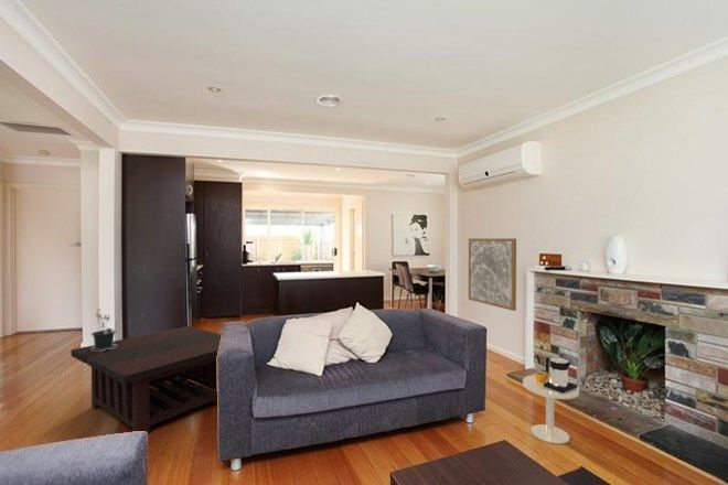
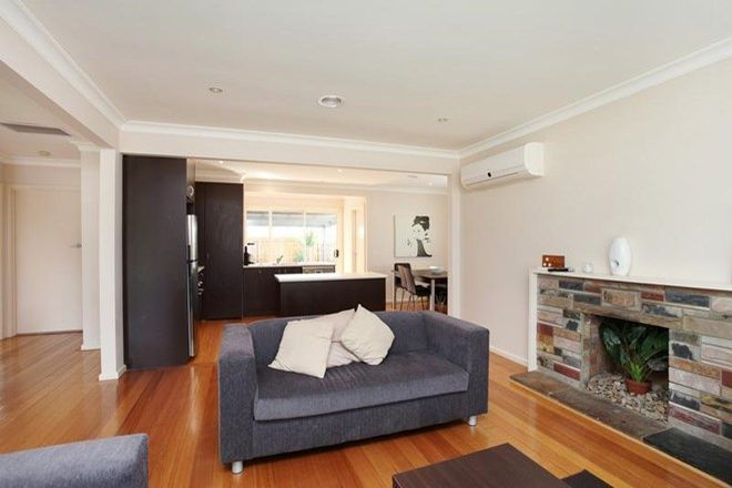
- potted plant (104, 327)
- side table (549, 396)
- coffee table (163, 374)
- wall art (490, 271)
